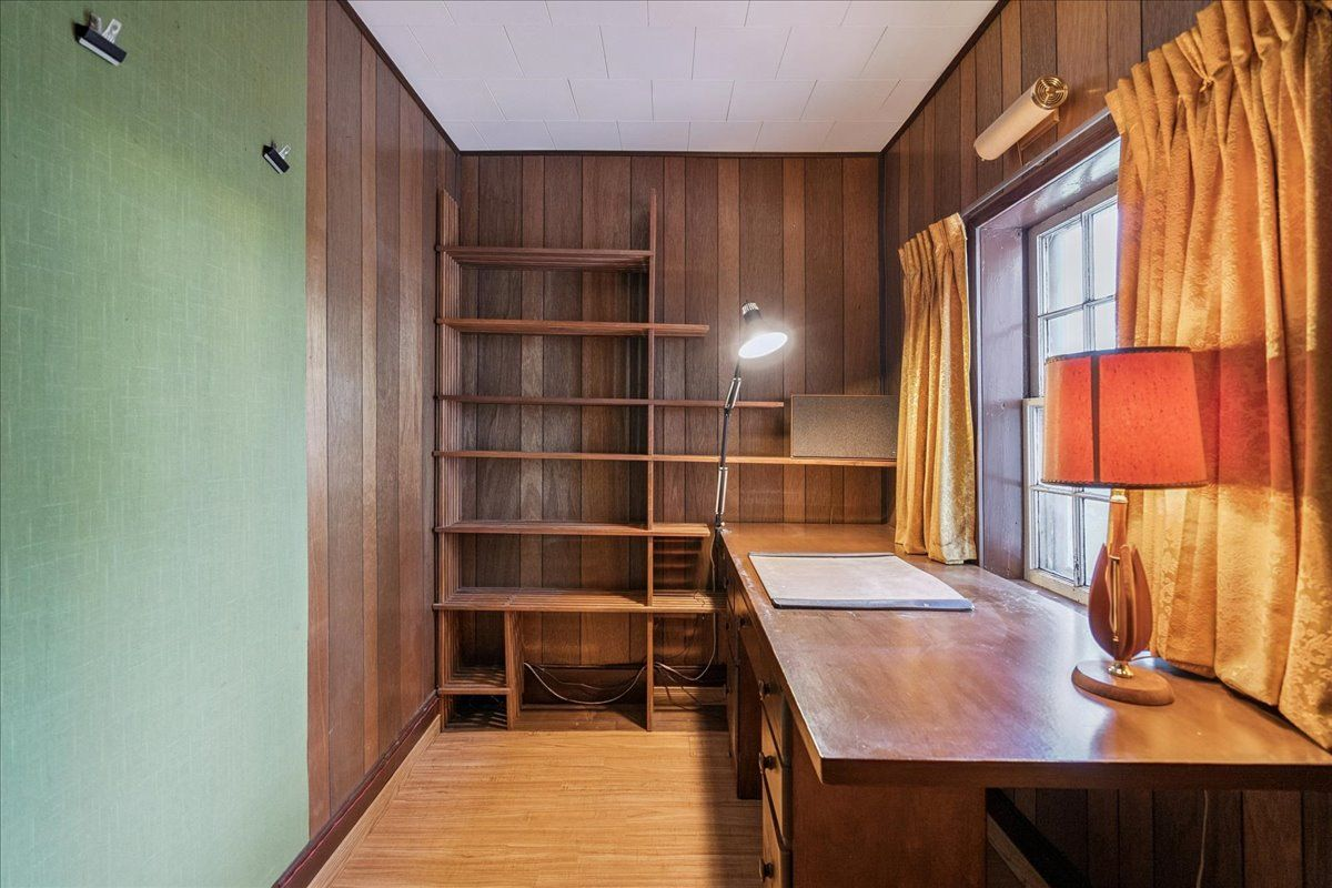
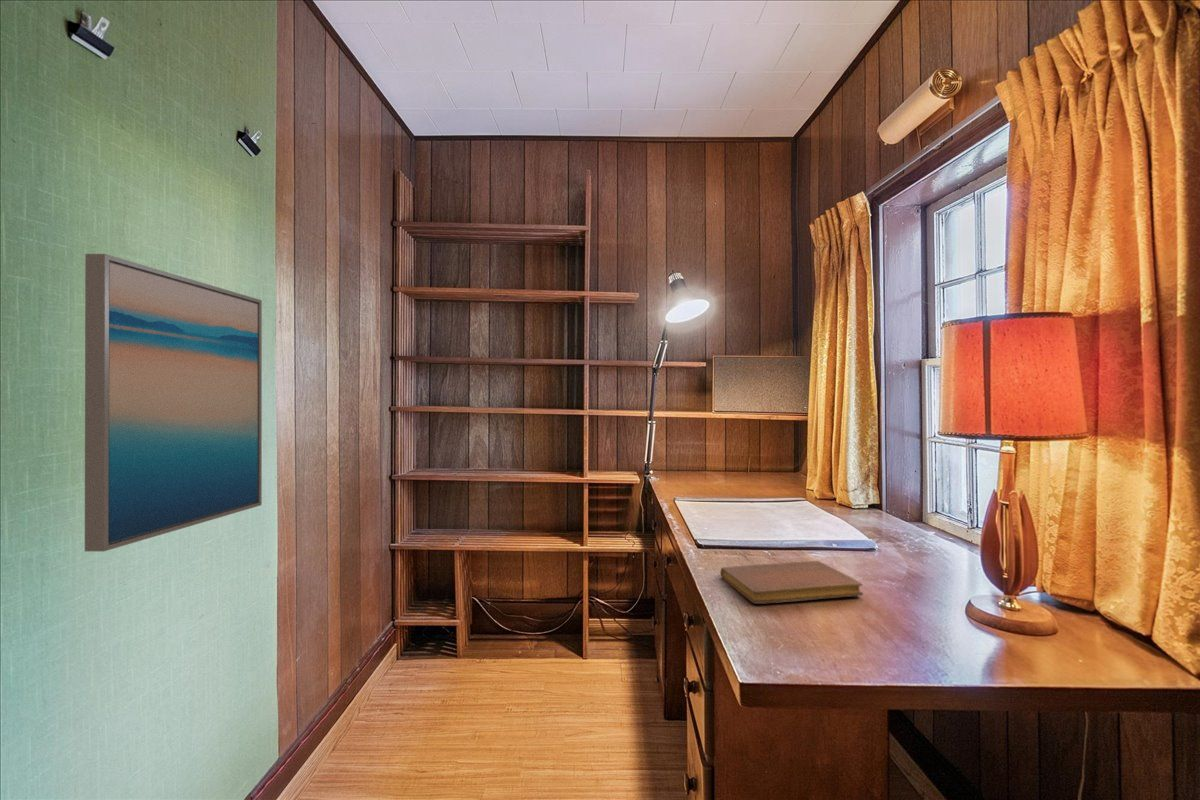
+ notebook (788, 580)
+ wall art (189, 402)
